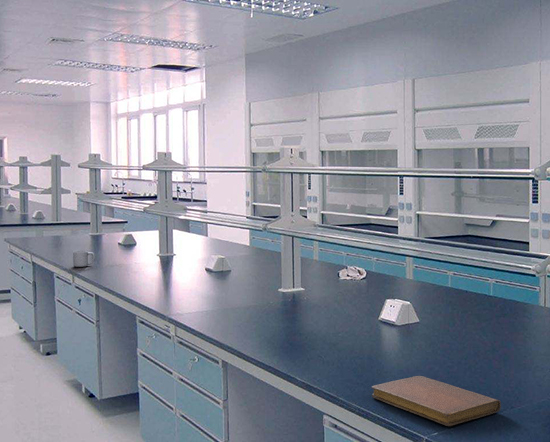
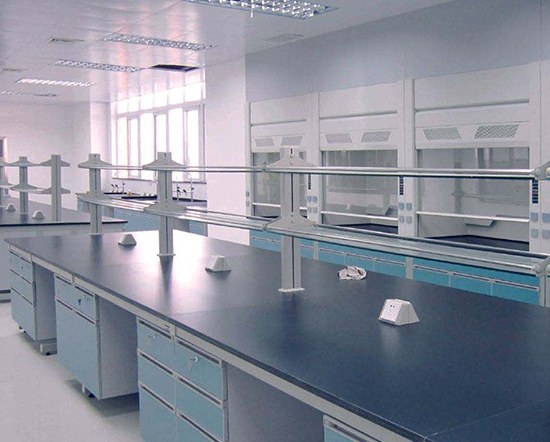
- mug (84, 258)
- notebook (433, 398)
